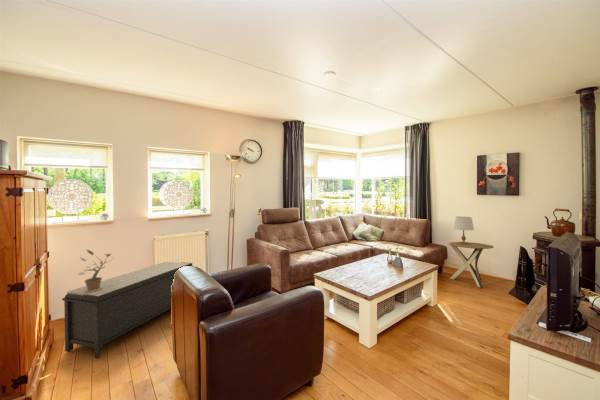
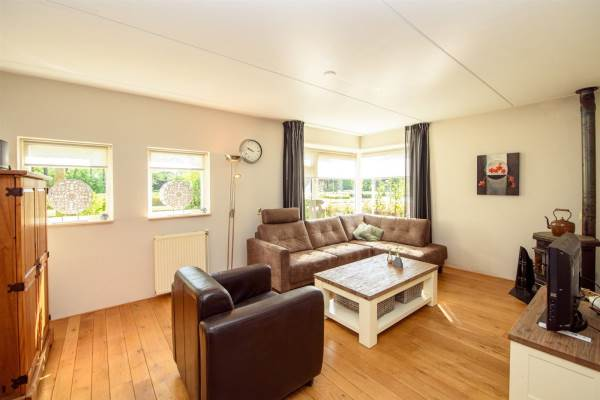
- table lamp (463, 230)
- bench (140, 299)
- potted plant (95, 267)
- side table (470, 262)
